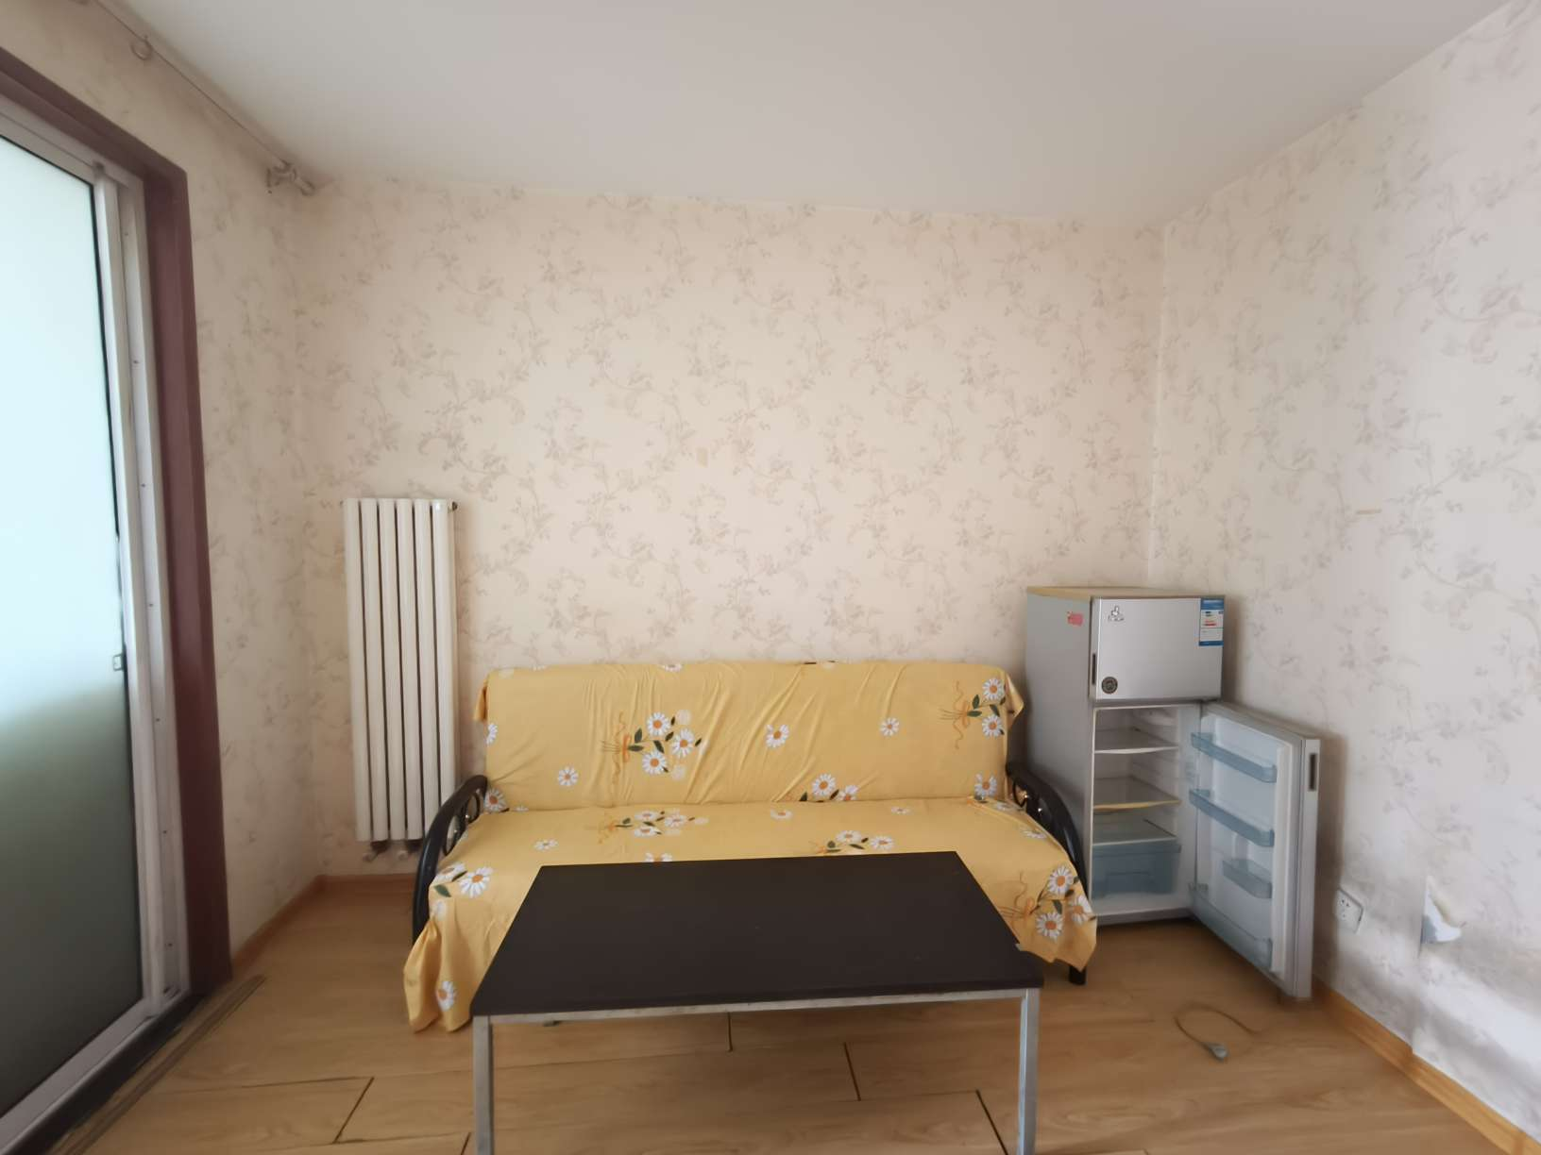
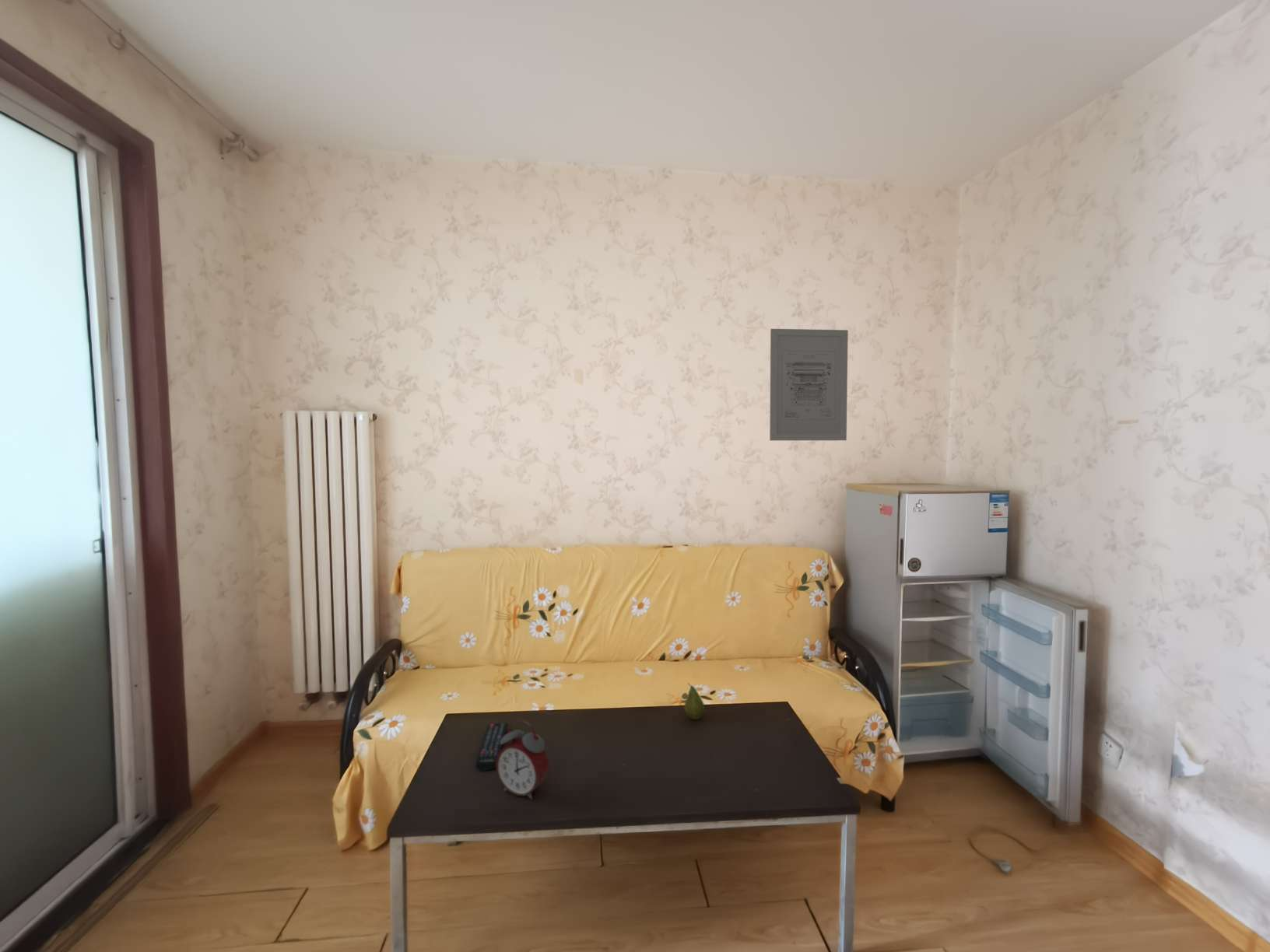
+ alarm clock (522, 755)
+ remote control (493, 744)
+ fruit (694, 699)
+ wall art (809, 385)
